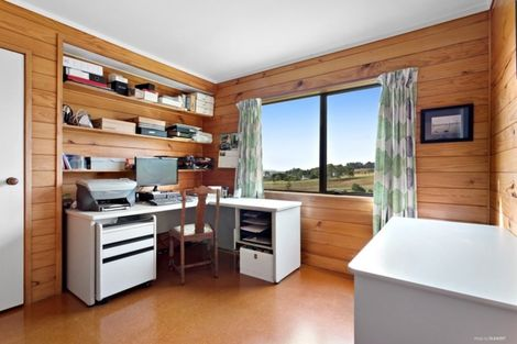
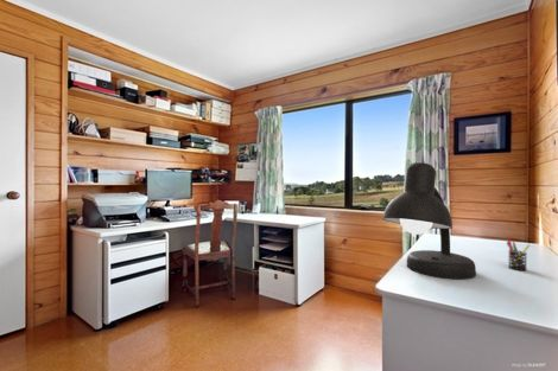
+ desk lamp (429, 219)
+ pen holder (515, 254)
